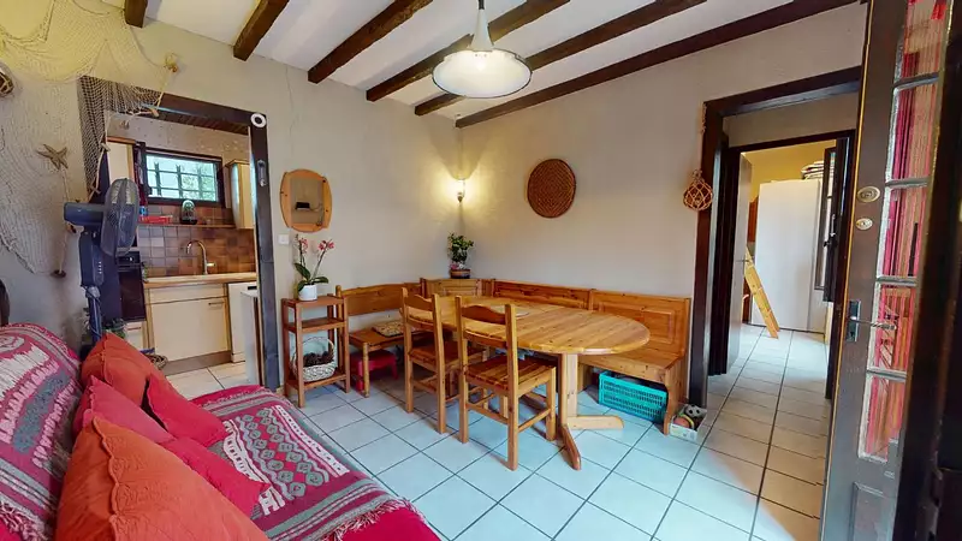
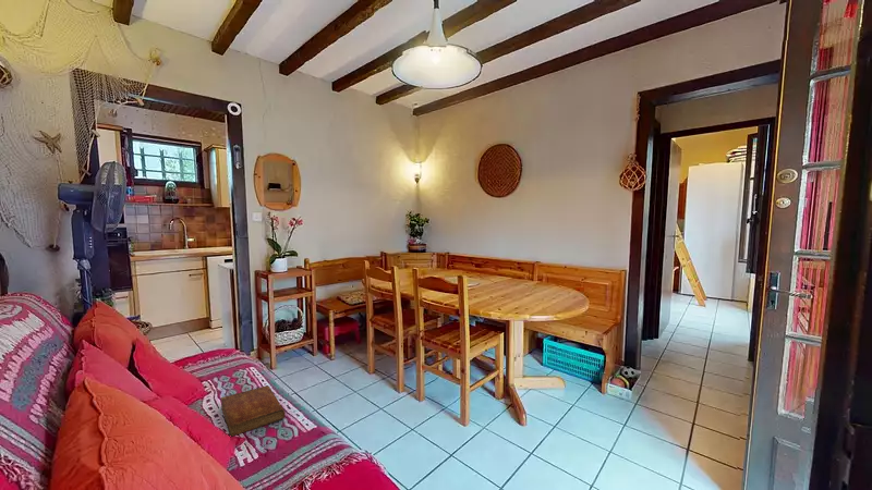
+ bible (252, 407)
